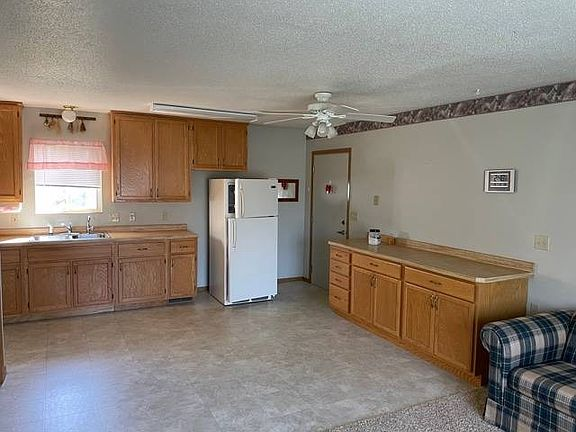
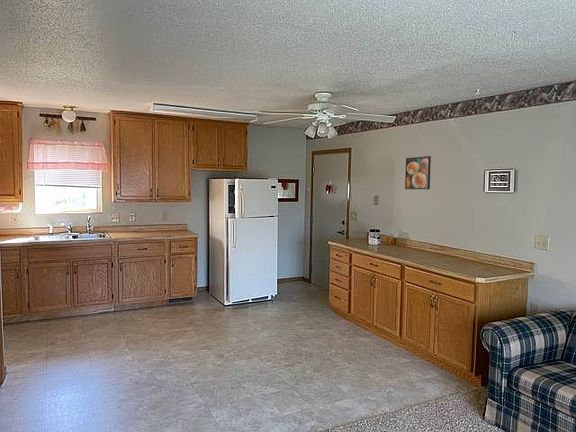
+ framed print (417, 173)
